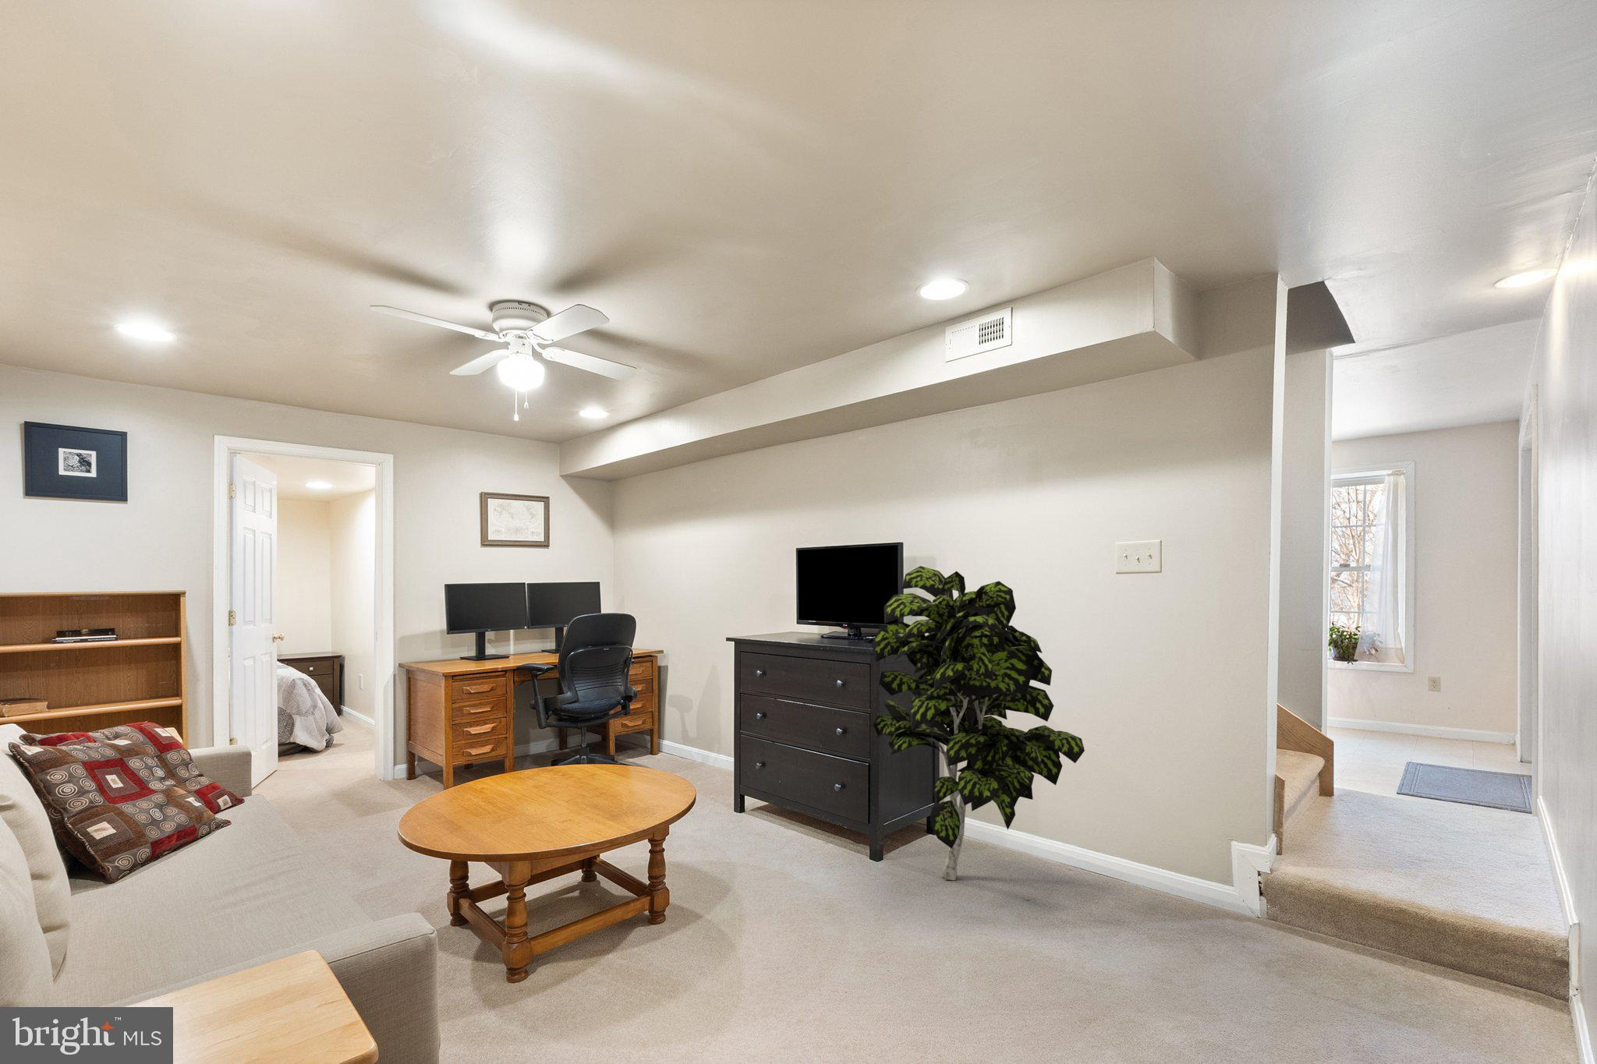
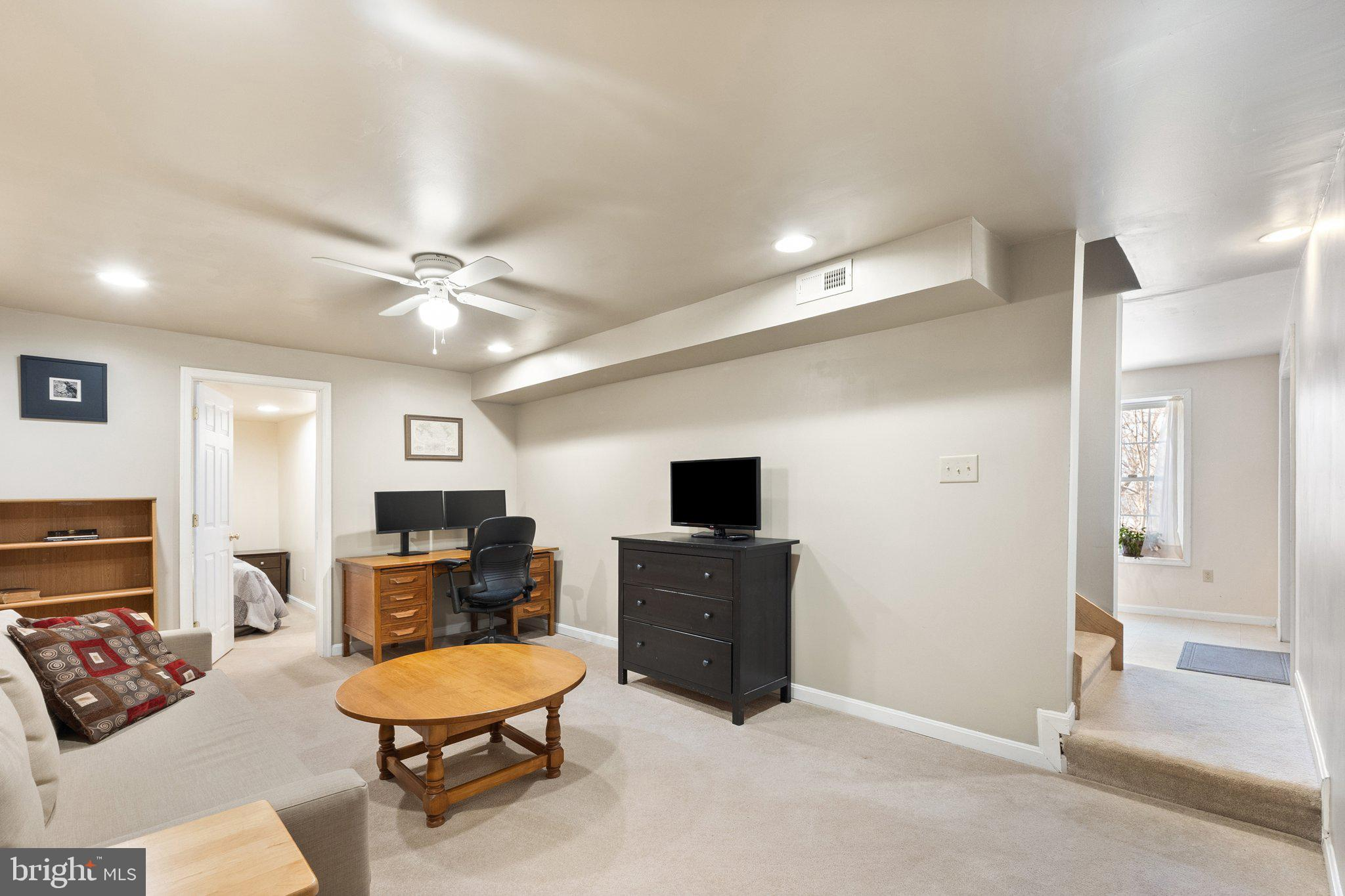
- indoor plant (969, 722)
